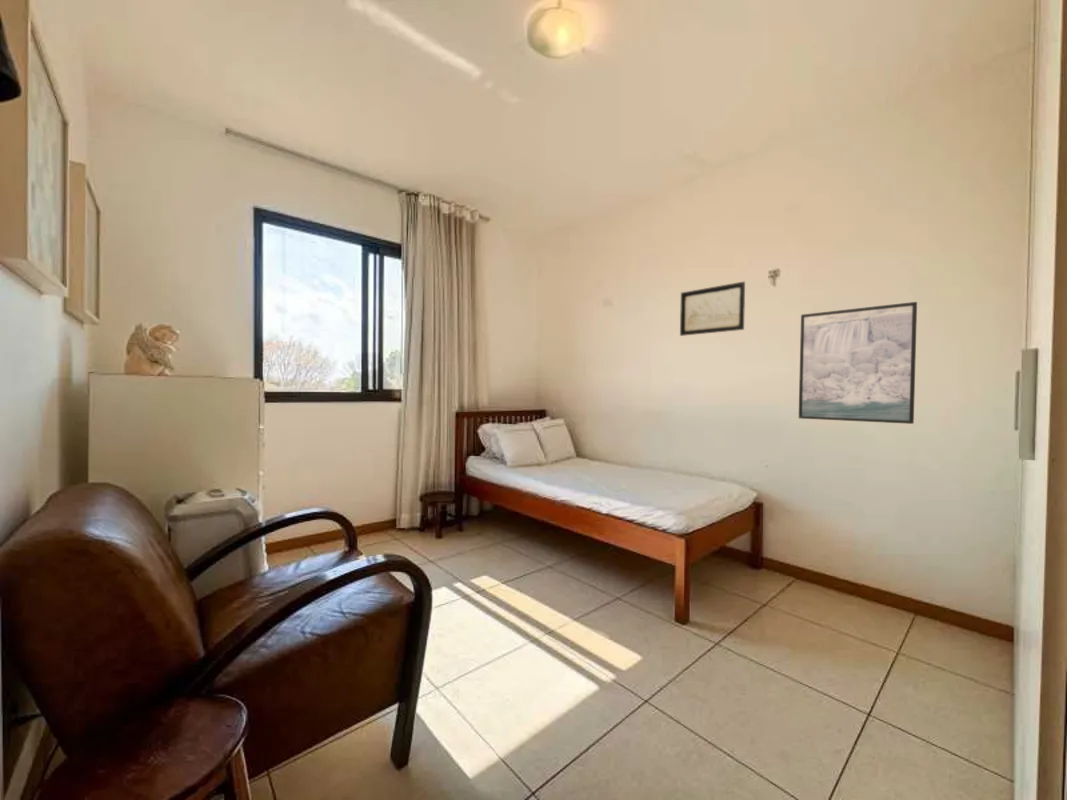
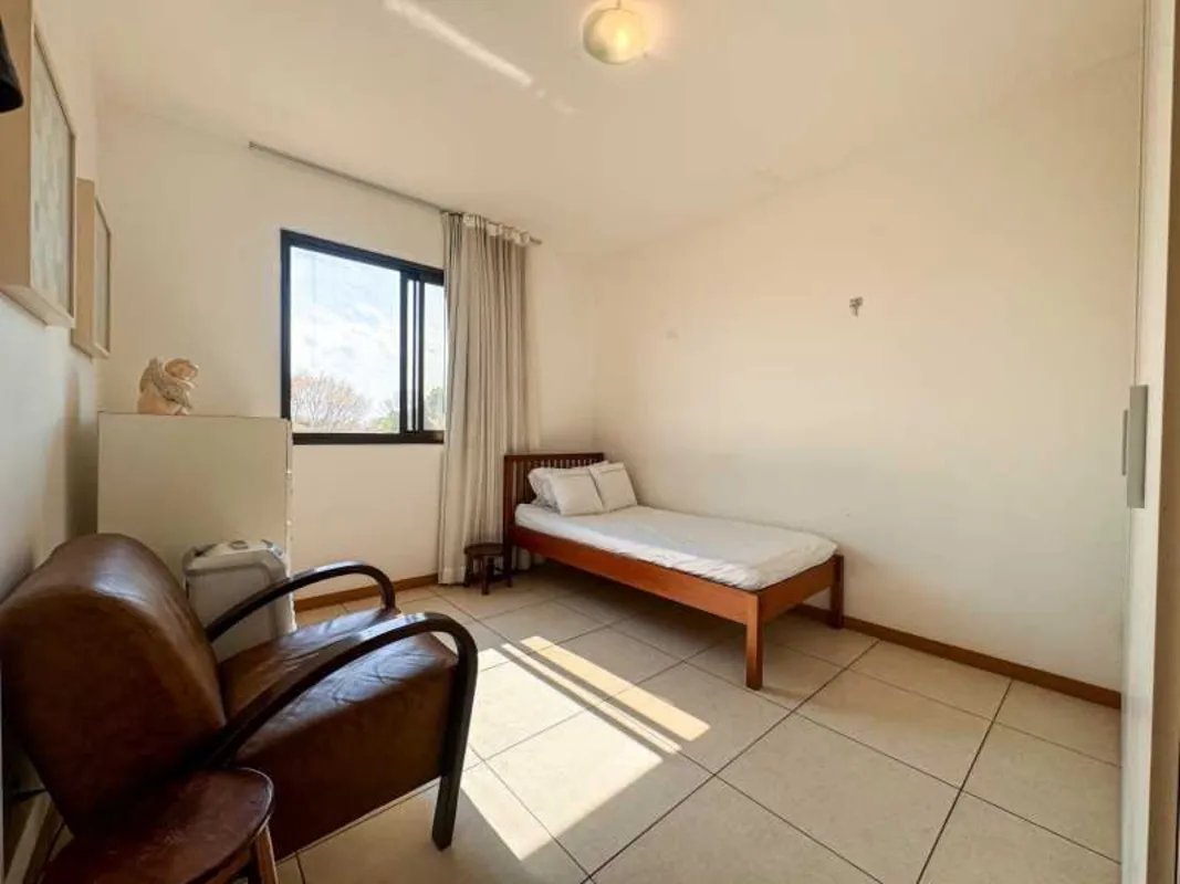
- wall art (710, 310)
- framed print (853, 365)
